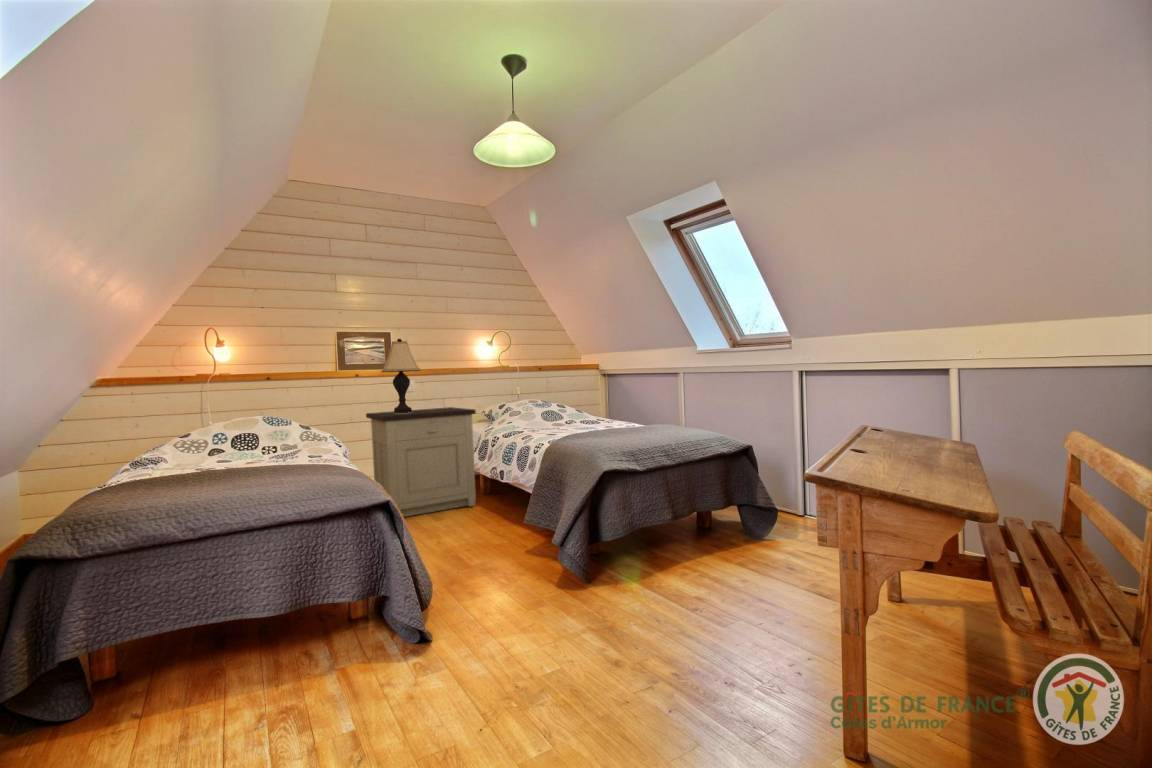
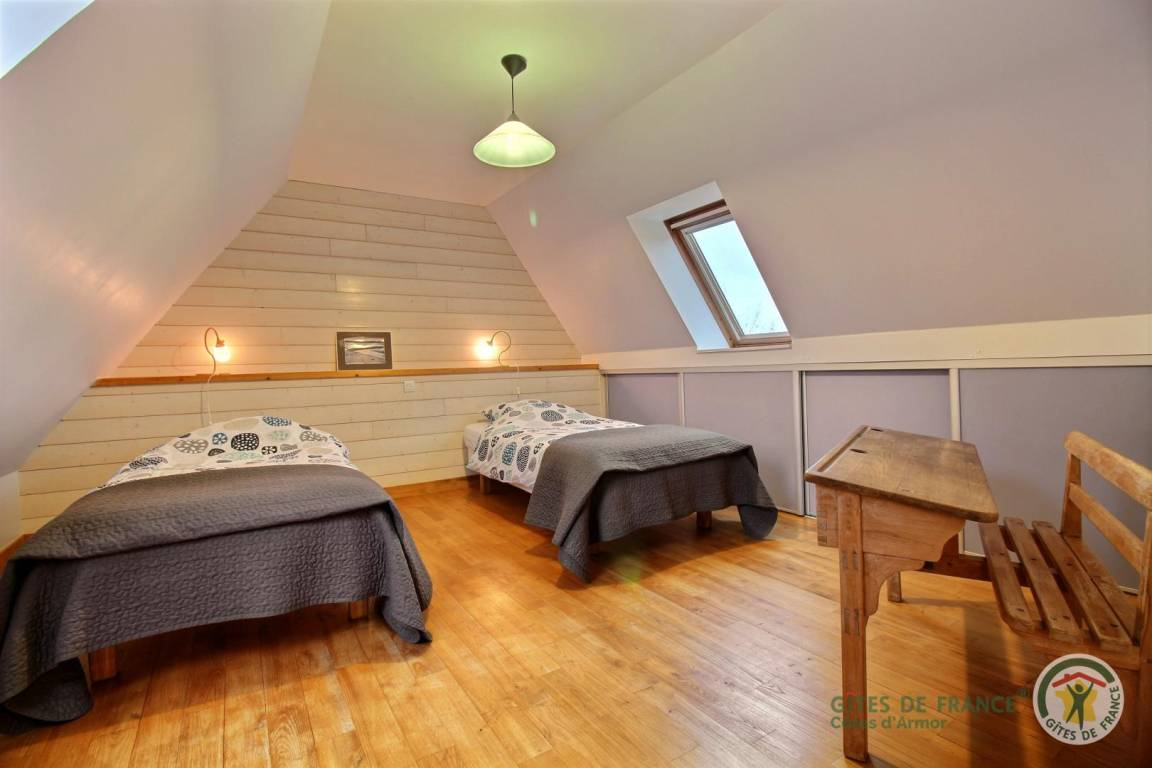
- lamp (401, 375)
- nightstand (422, 458)
